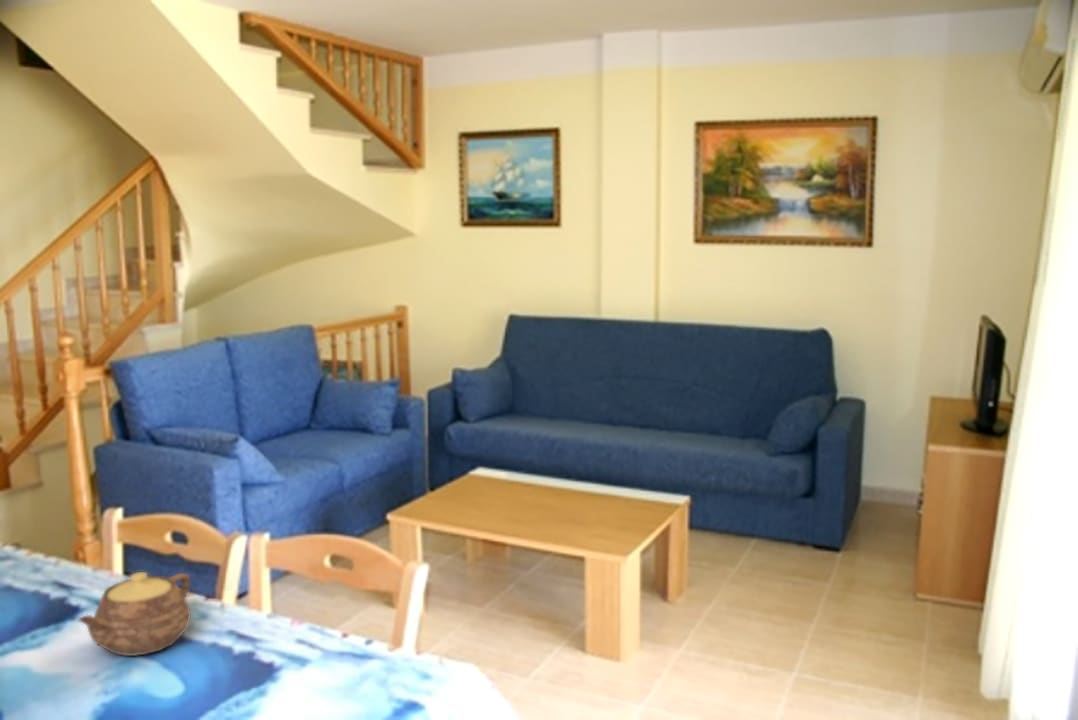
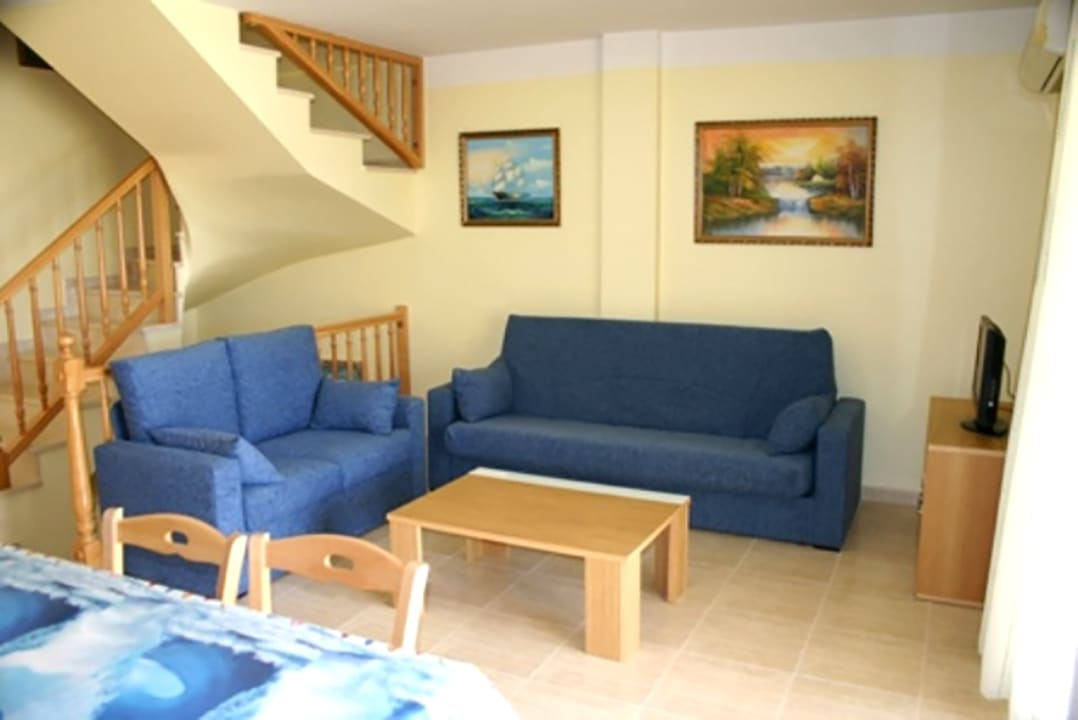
- teapot (137, 610)
